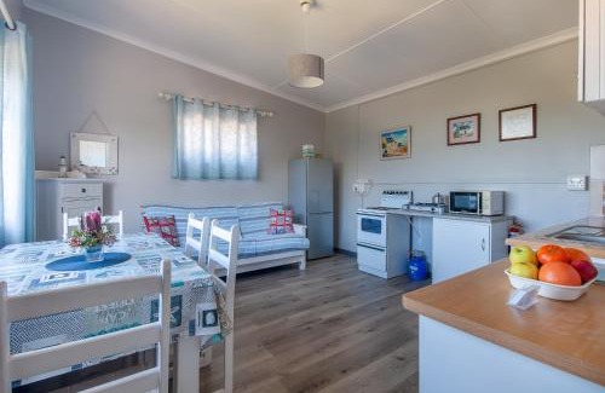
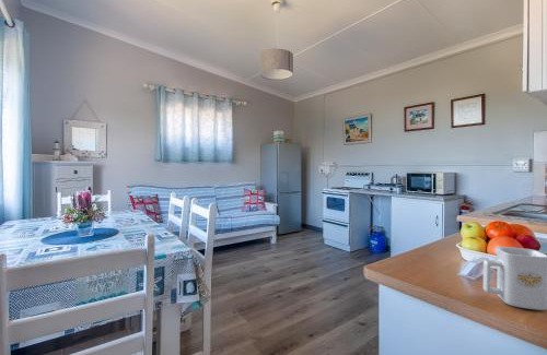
+ mug (512, 275)
